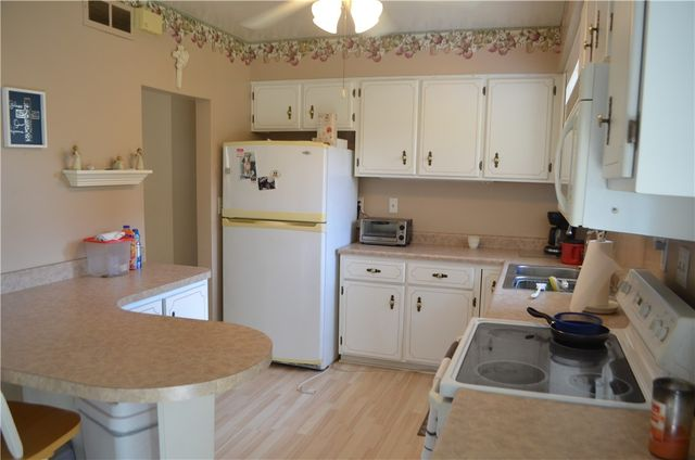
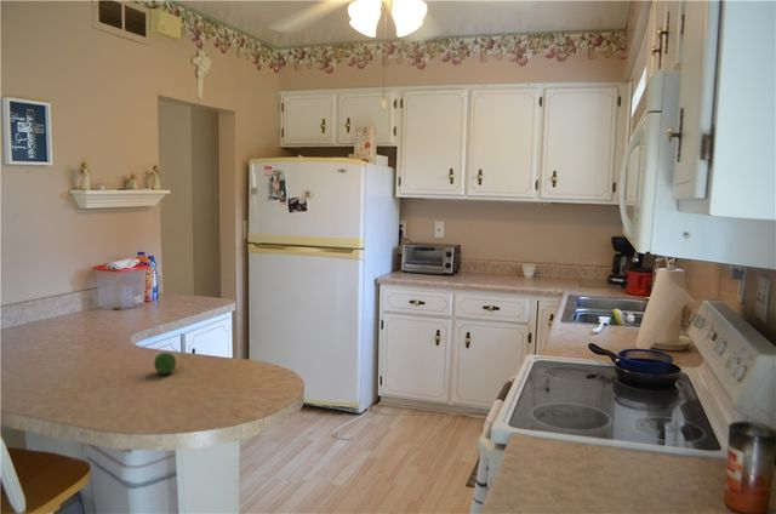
+ fruit (165, 362)
